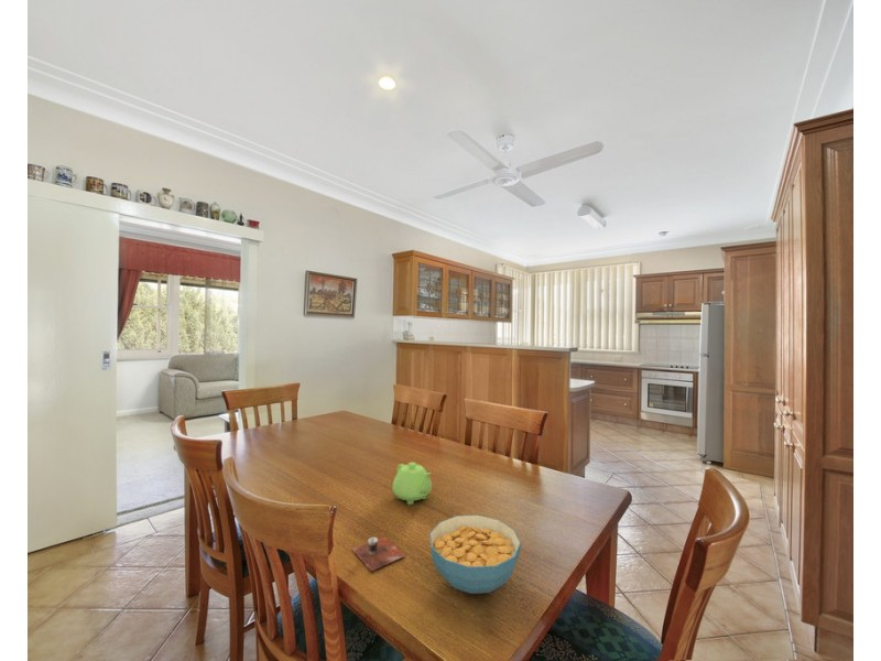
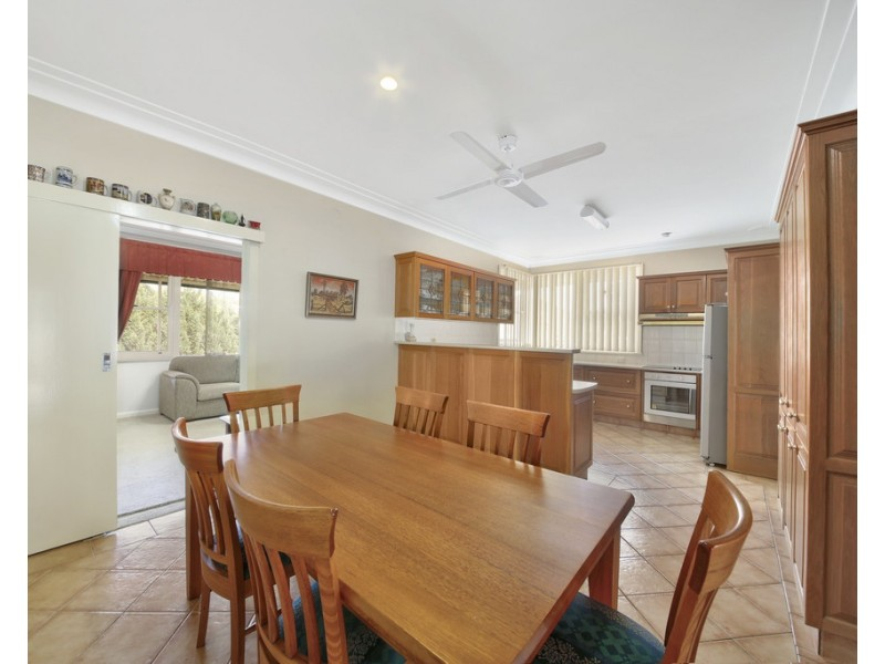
- cereal bowl (474, 560)
- teapot (413, 480)
- cup (378, 546)
